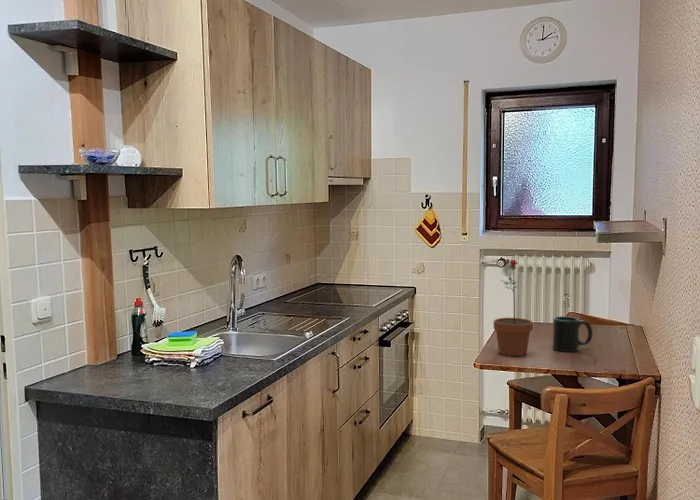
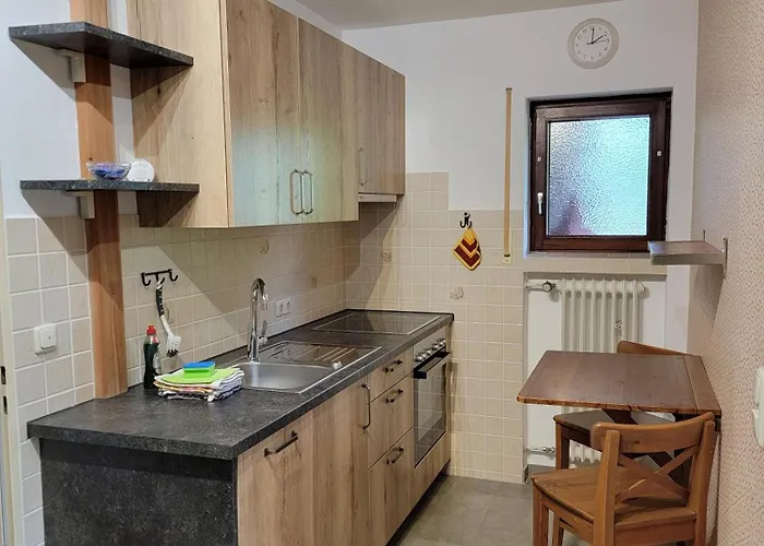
- mug (570, 333)
- potted flower (514, 306)
